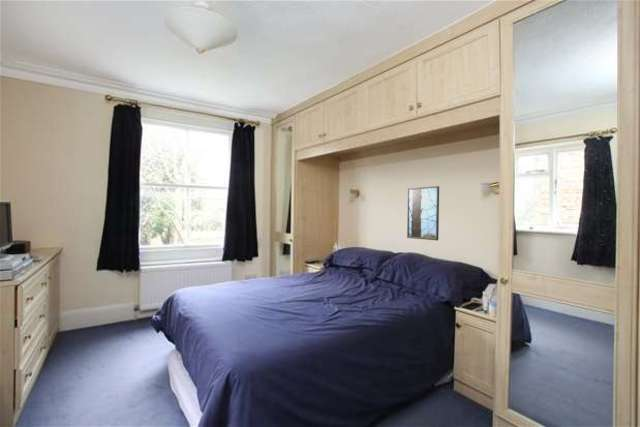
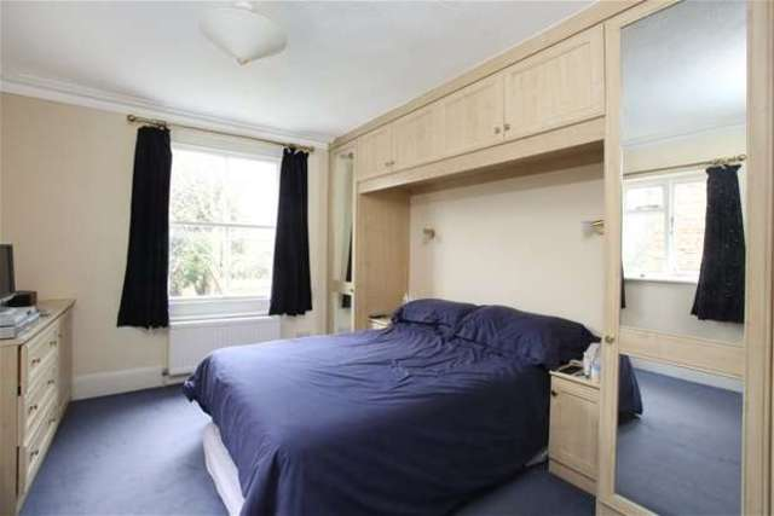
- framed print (422, 213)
